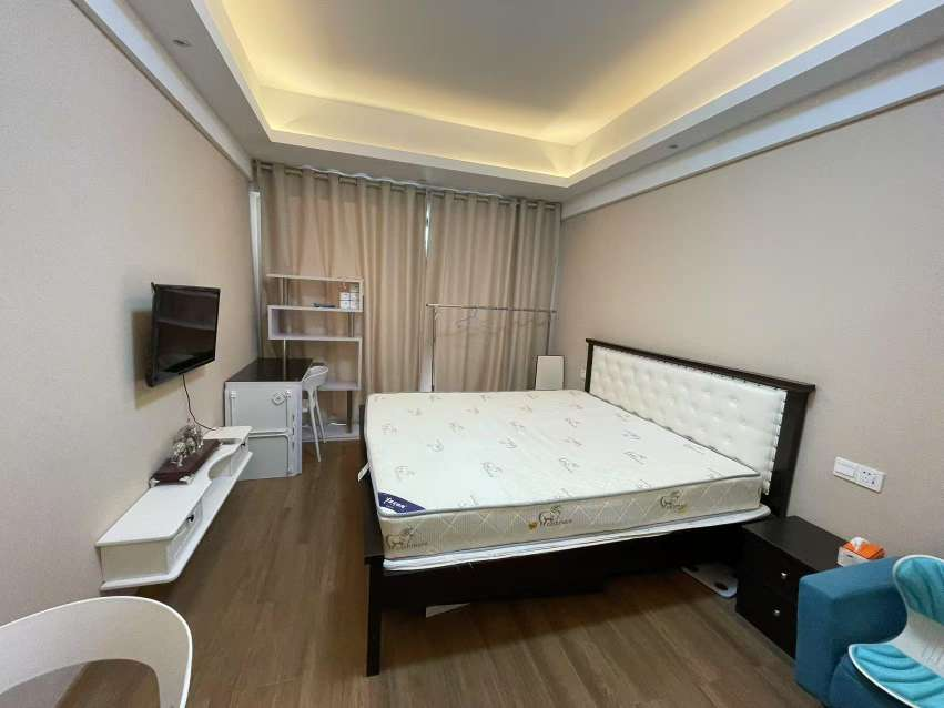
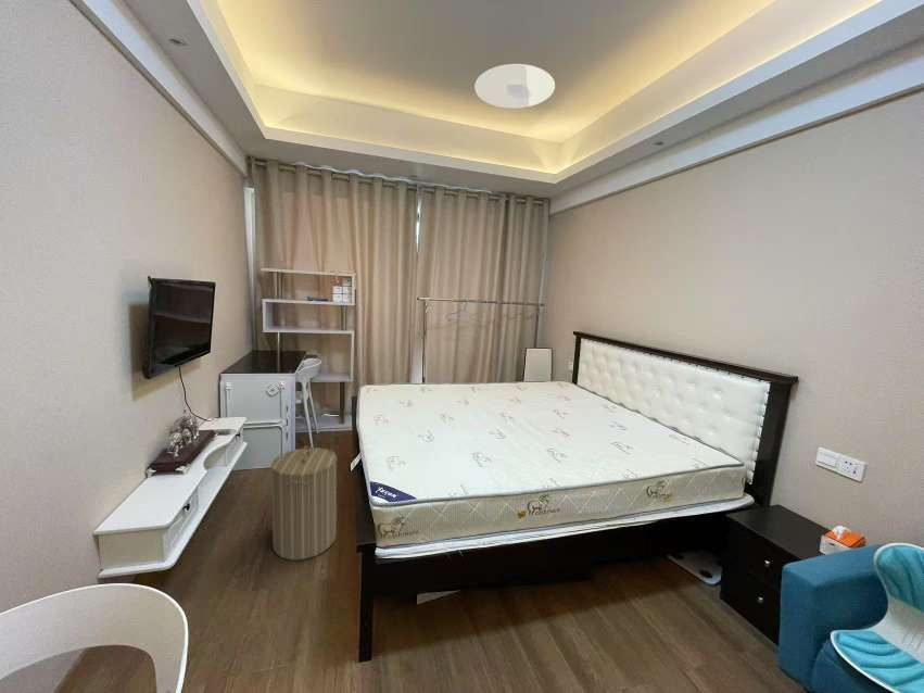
+ laundry hamper (305, 494)
+ ceiling light (514, 84)
